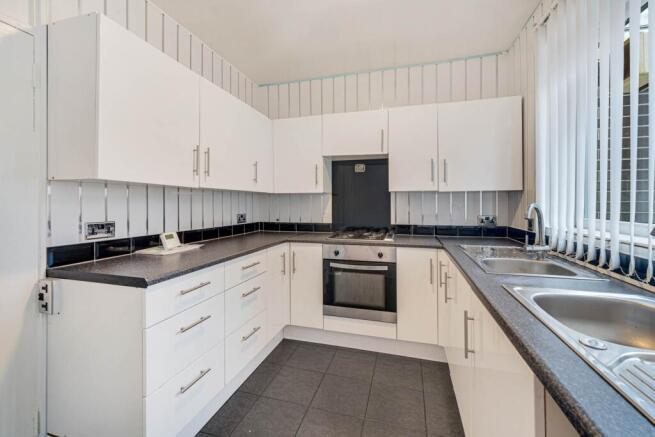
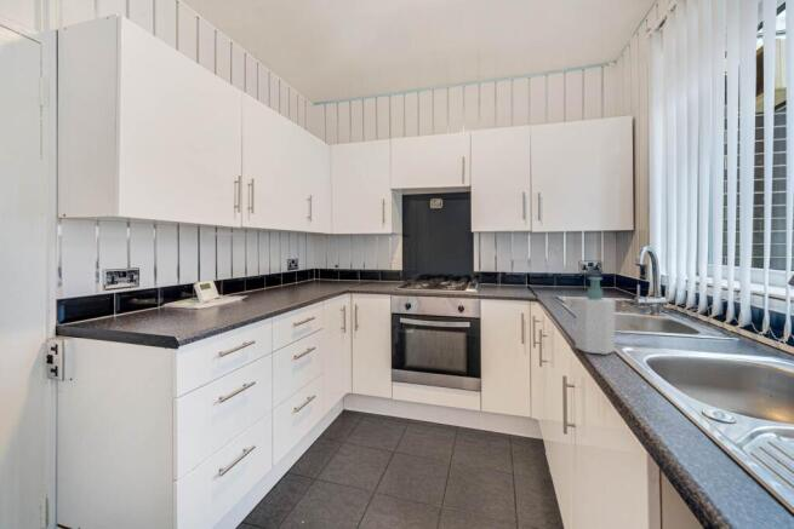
+ soap bottle (594, 314)
